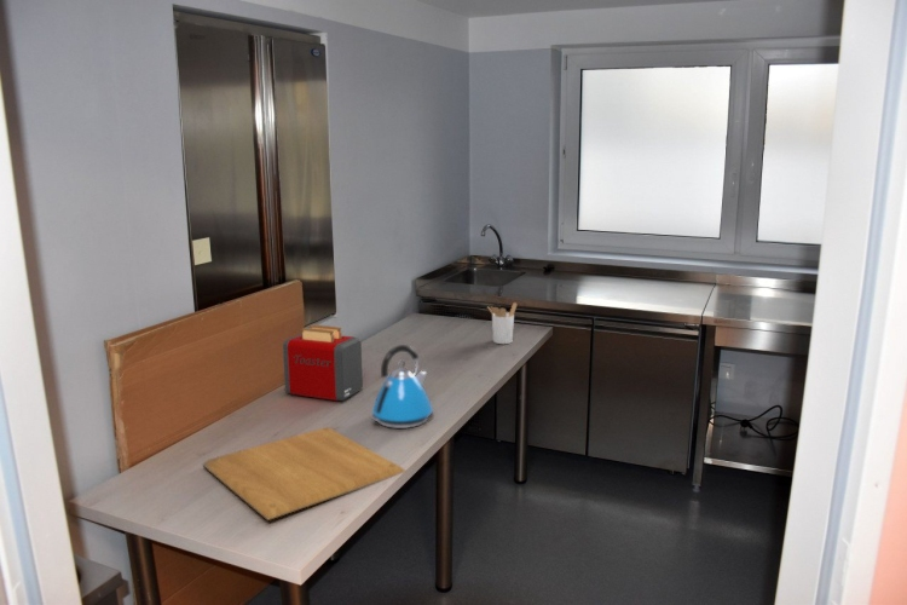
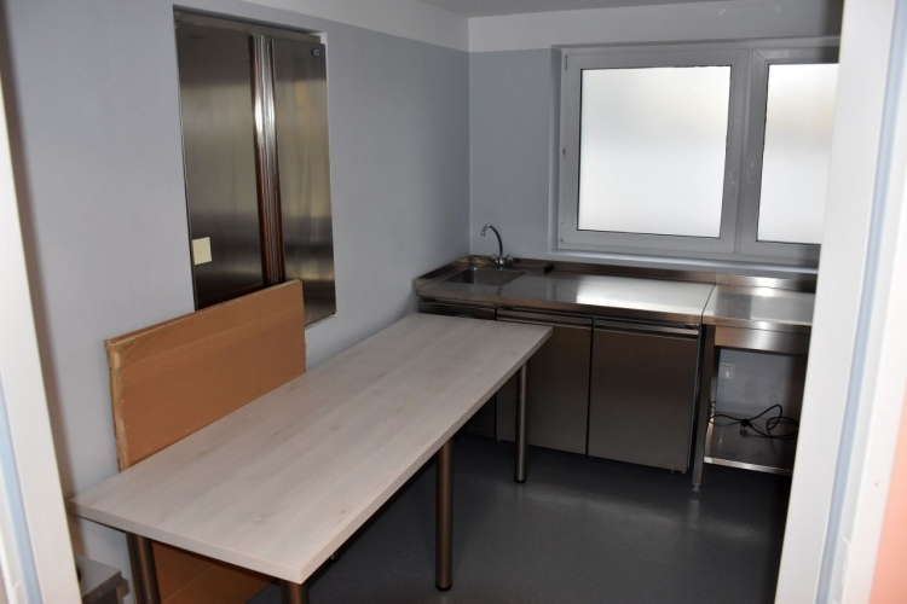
- chopping board (302, 465)
- utensil holder (501, 322)
- kettle (399, 382)
- toaster (322, 359)
